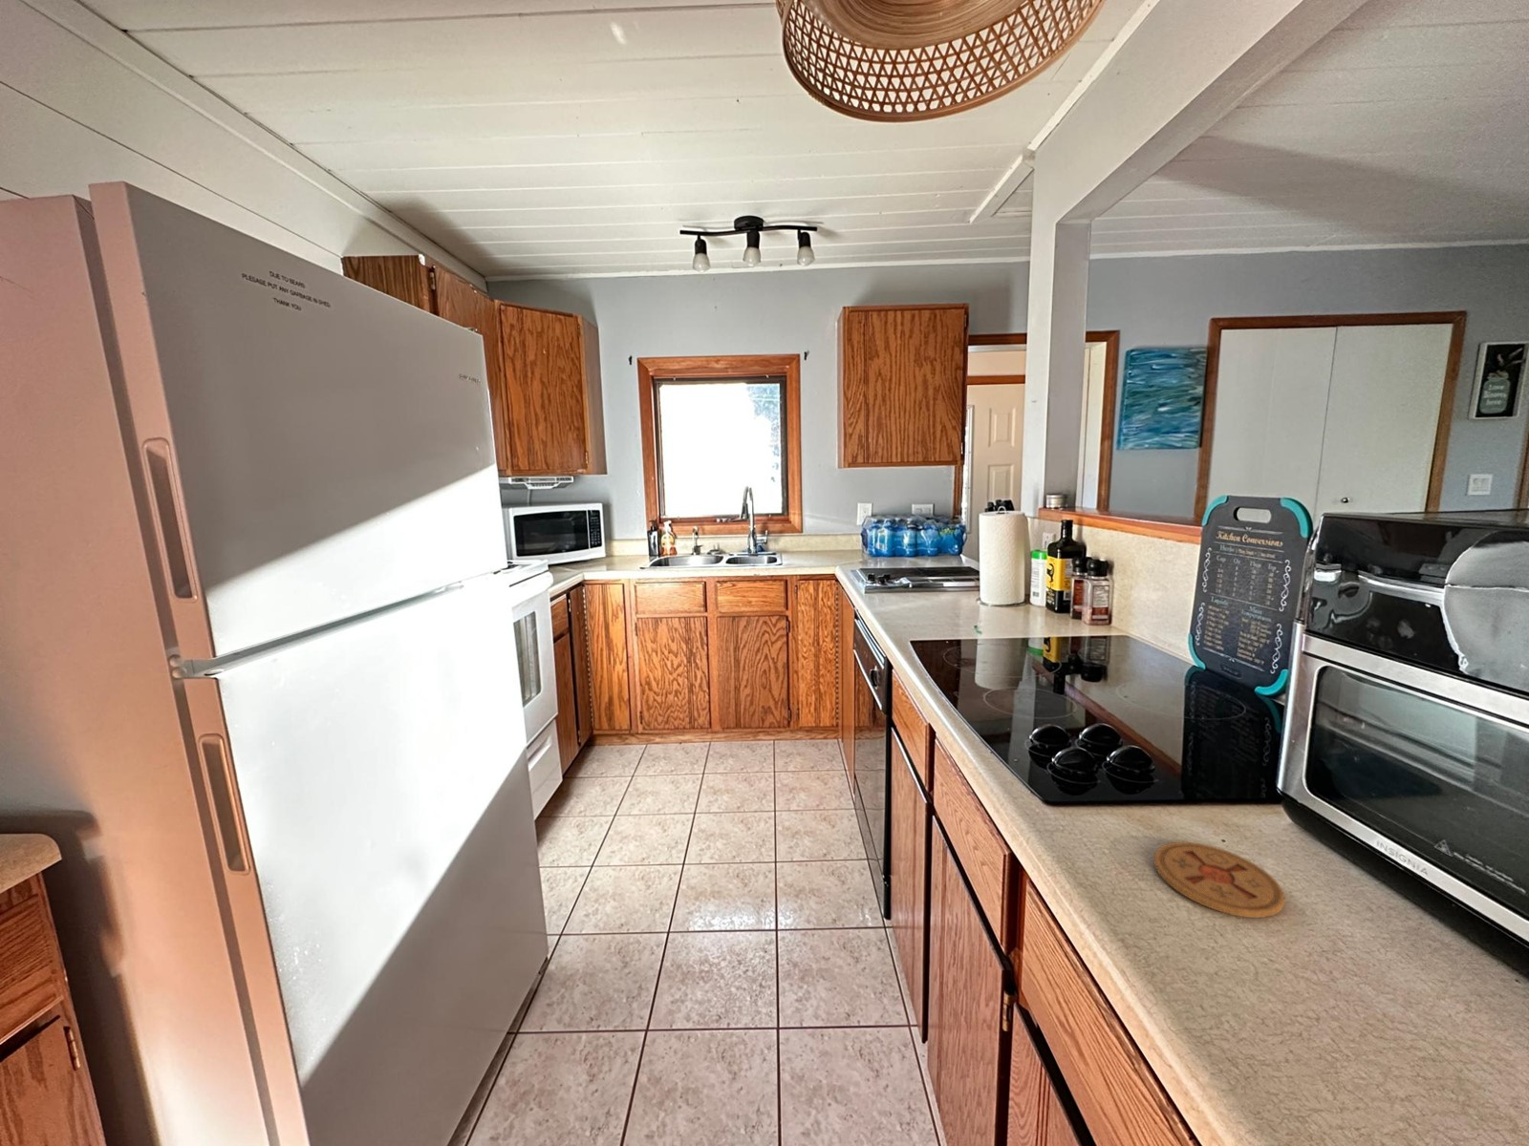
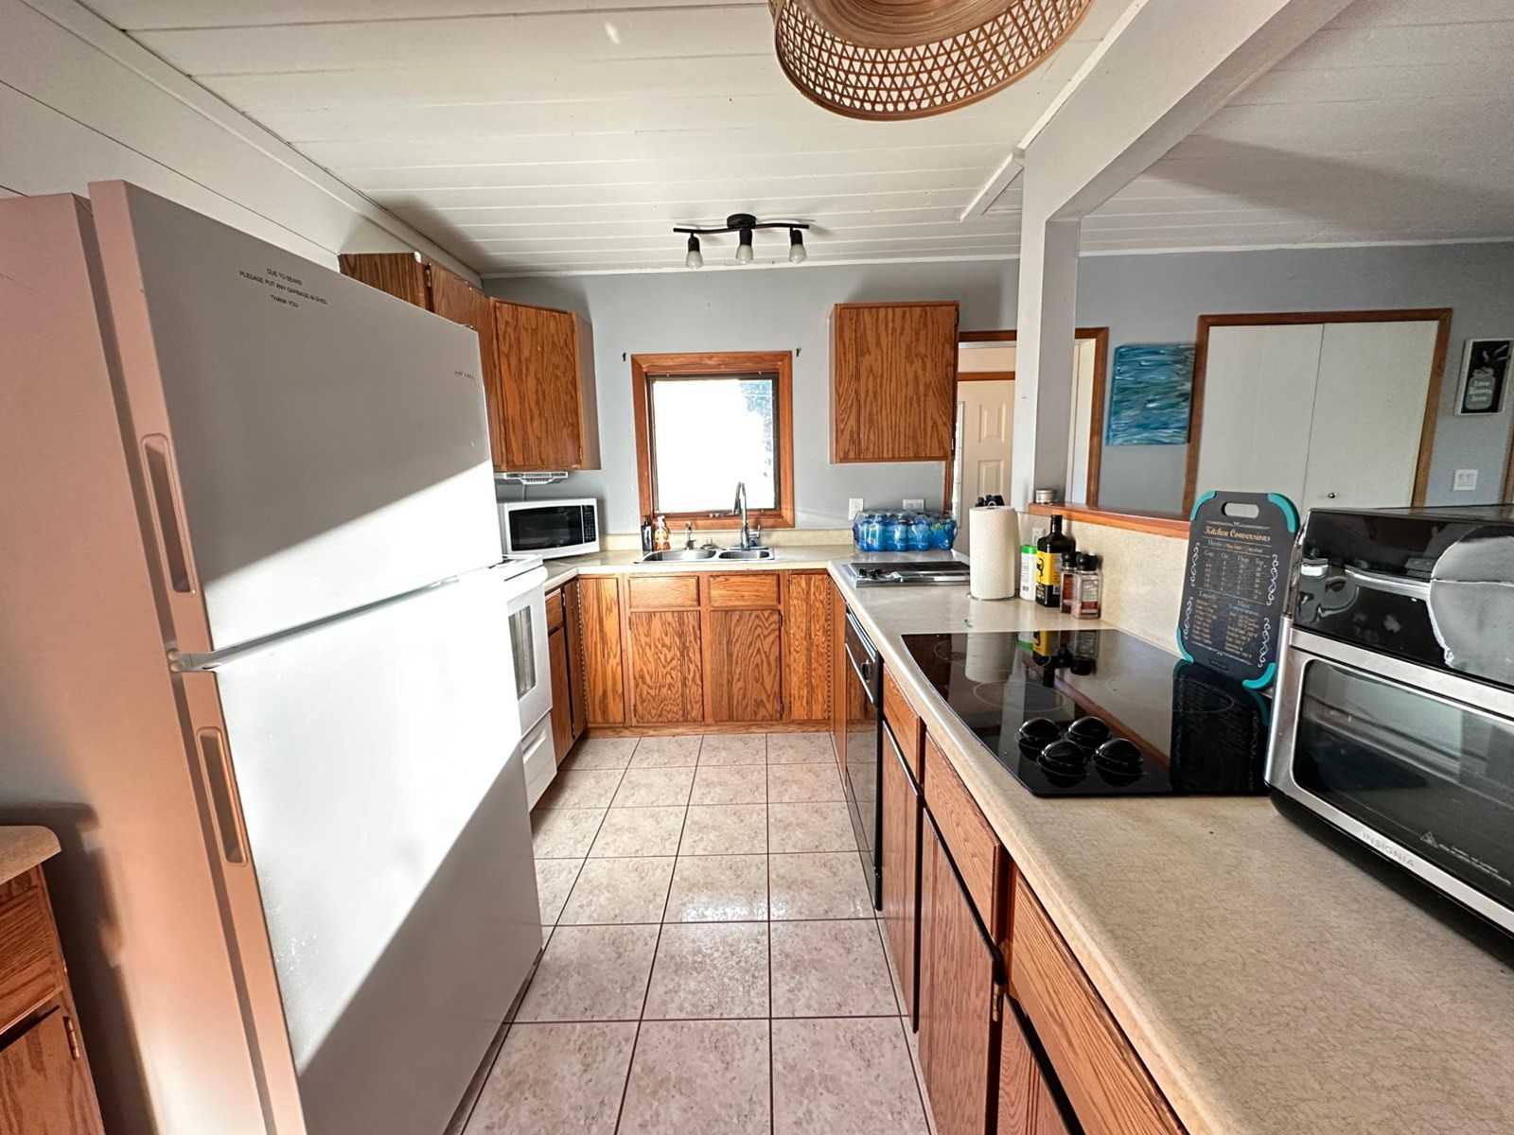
- coaster (1216, 875)
